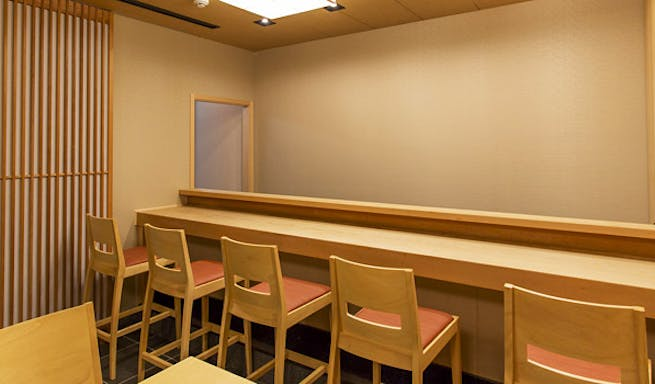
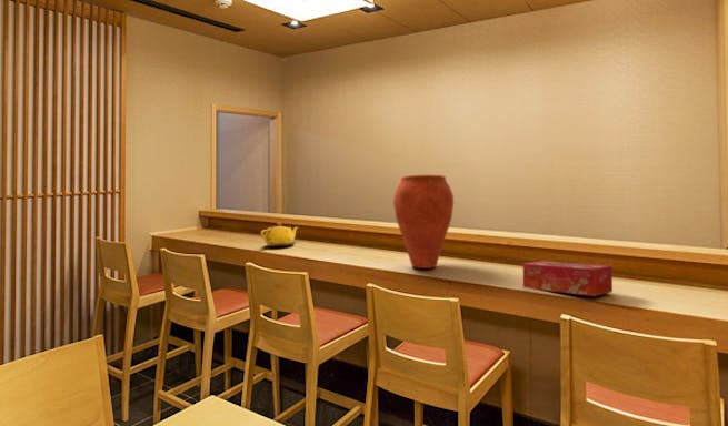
+ tissue box (566, 276)
+ teapot (280, 234)
+ vase (423, 222)
